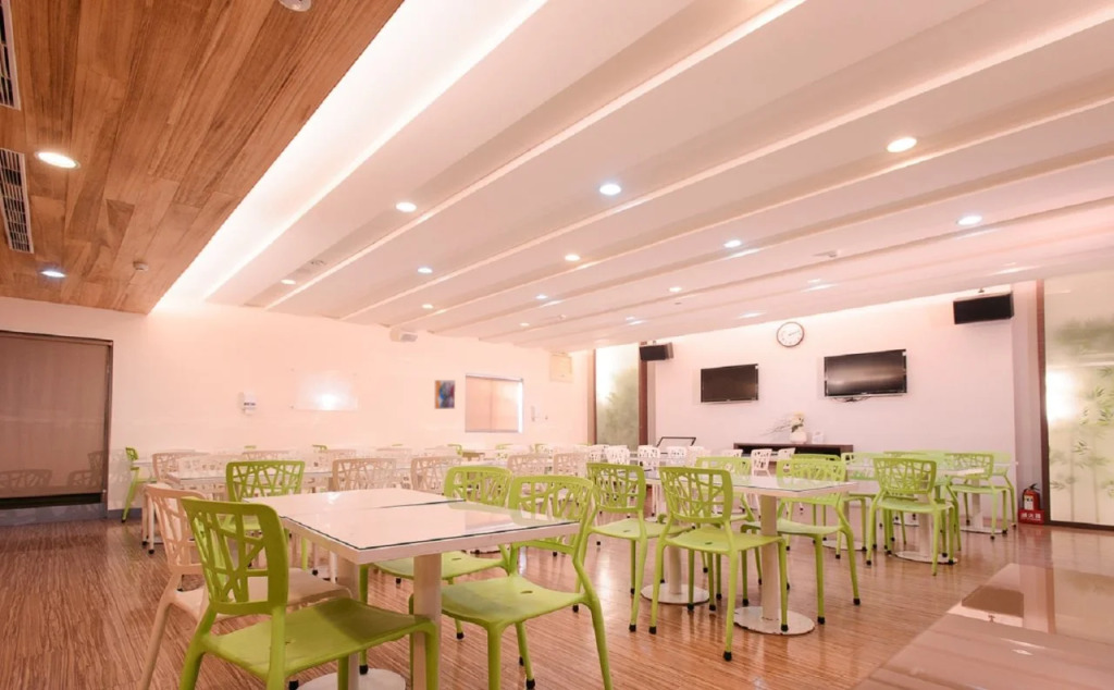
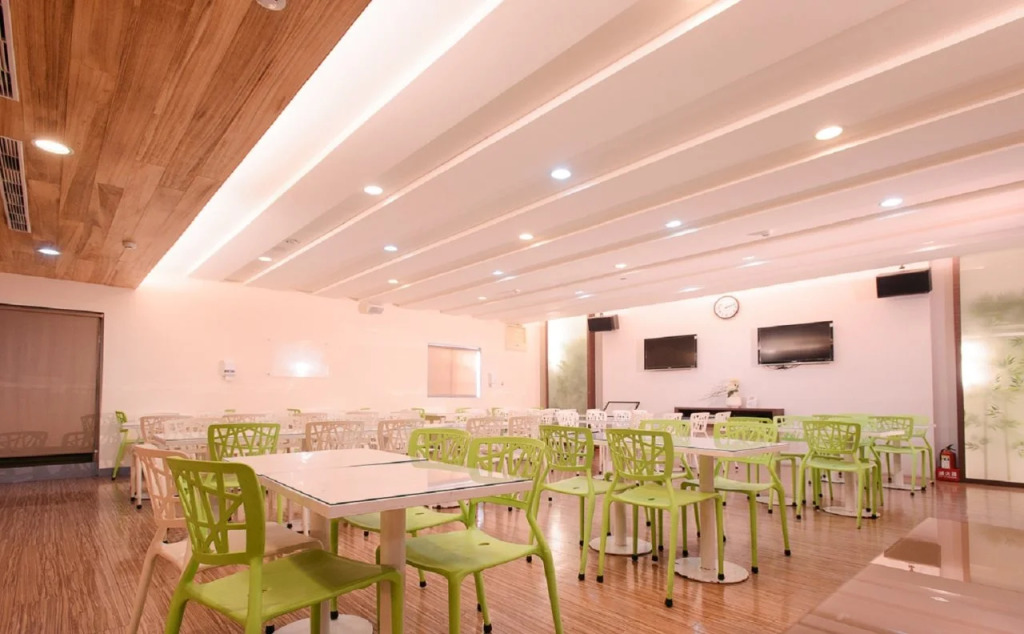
- wall art (444, 394)
